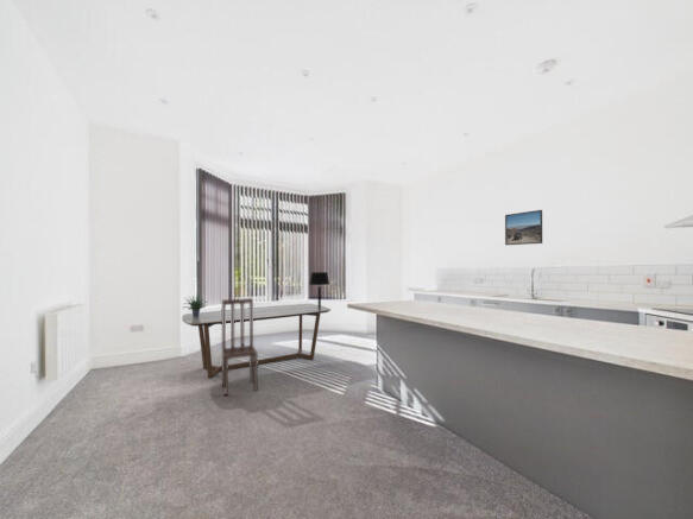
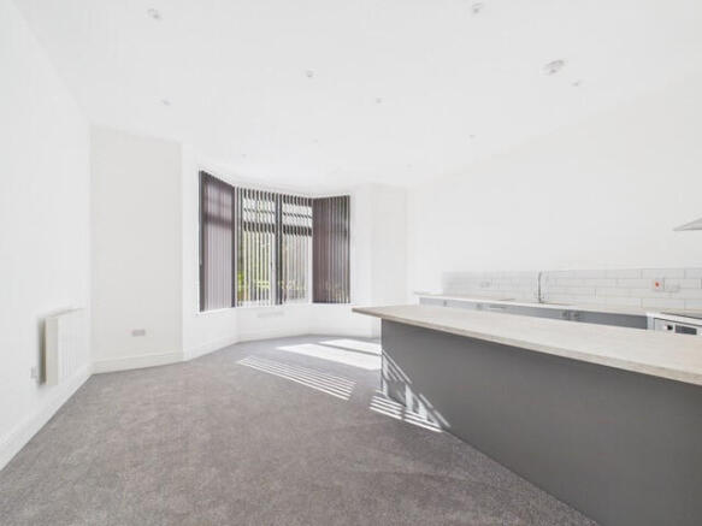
- table lamp (319, 290)
- potted plant (194, 303)
- dining table (259, 319)
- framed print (522, 228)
- chair (240, 343)
